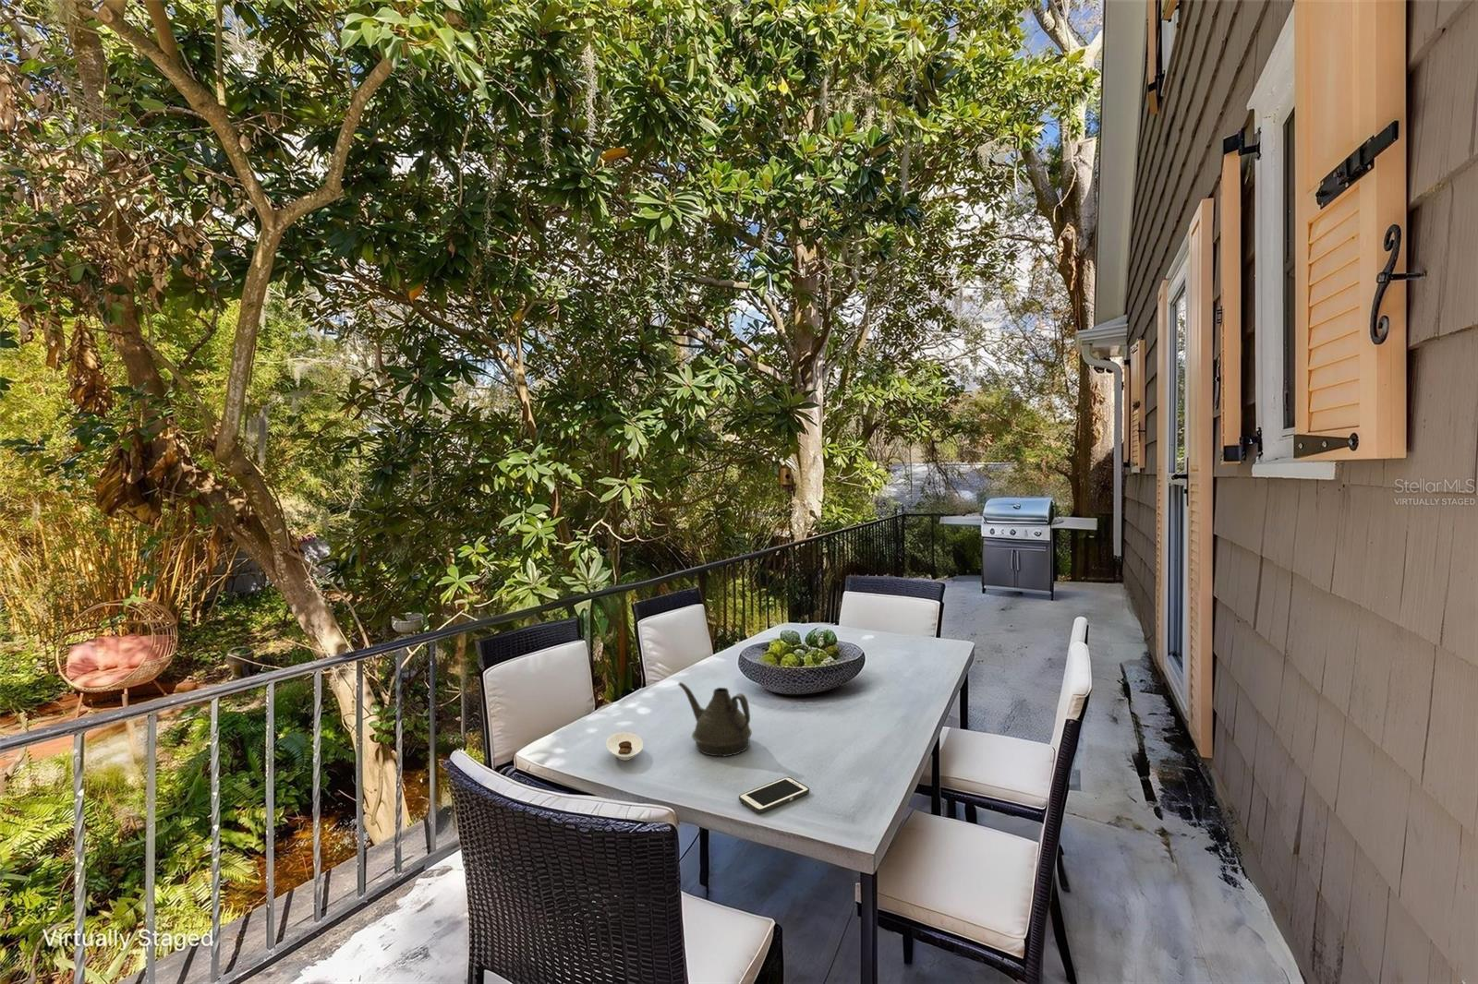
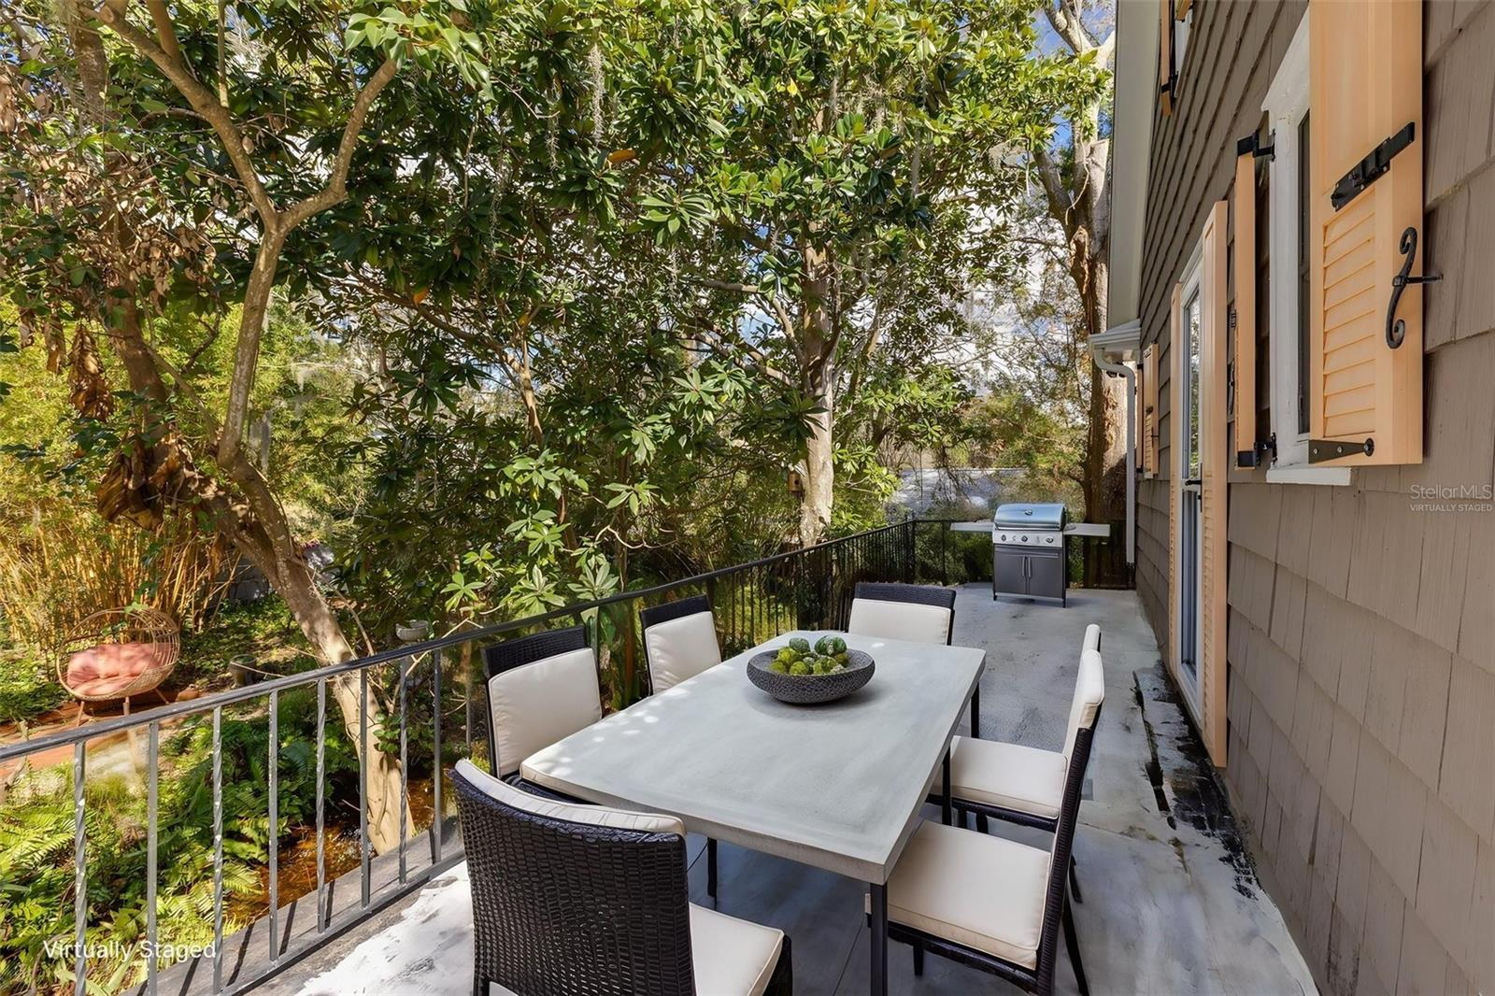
- saucer (624, 748)
- teapot (713, 714)
- cell phone (774, 794)
